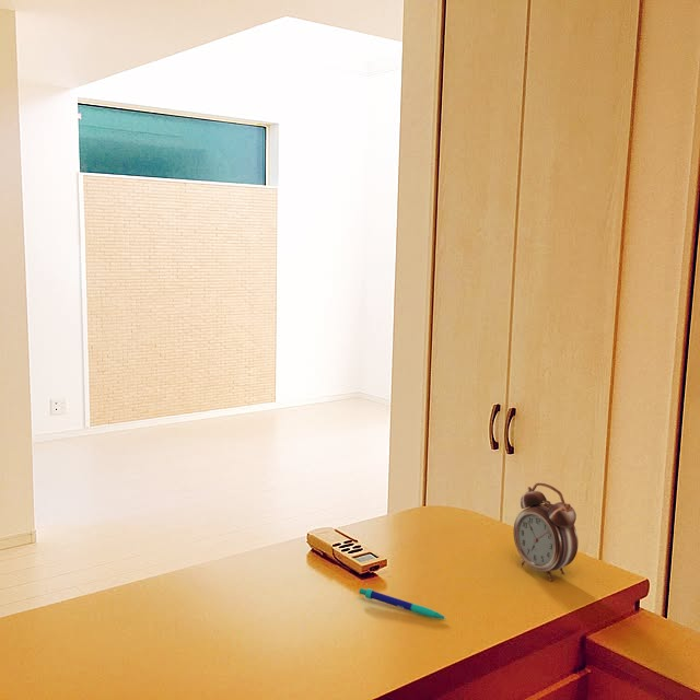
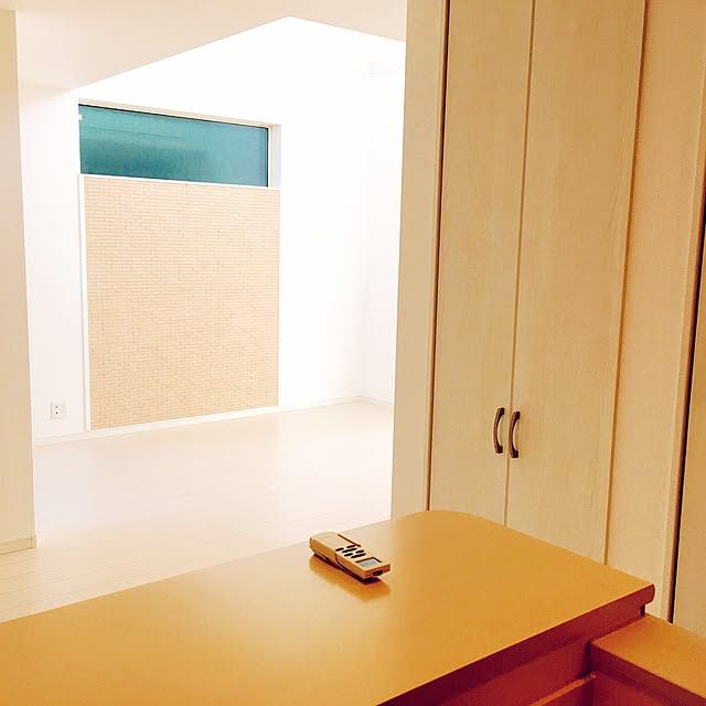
- pen (401, 604)
- alarm clock (546, 528)
